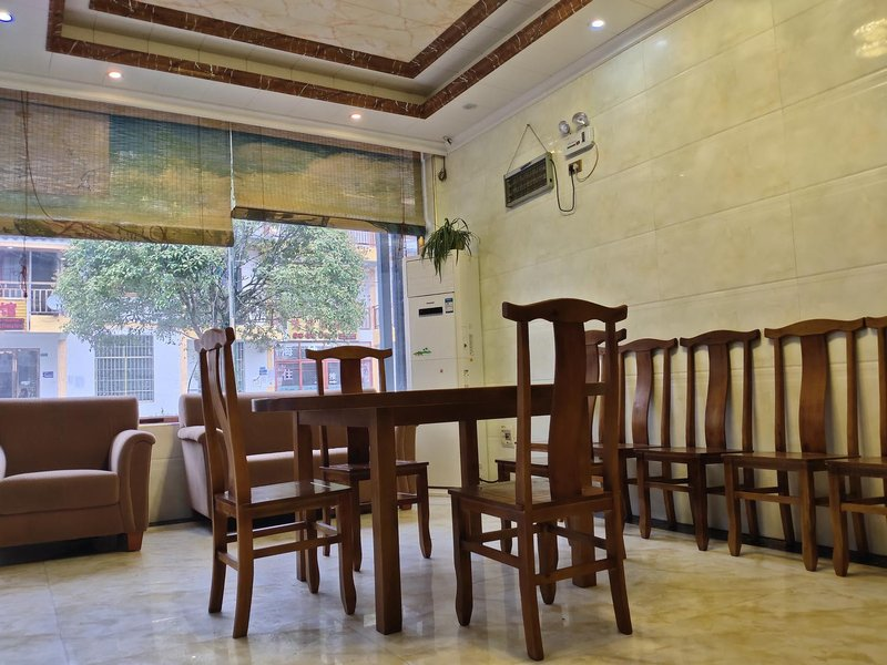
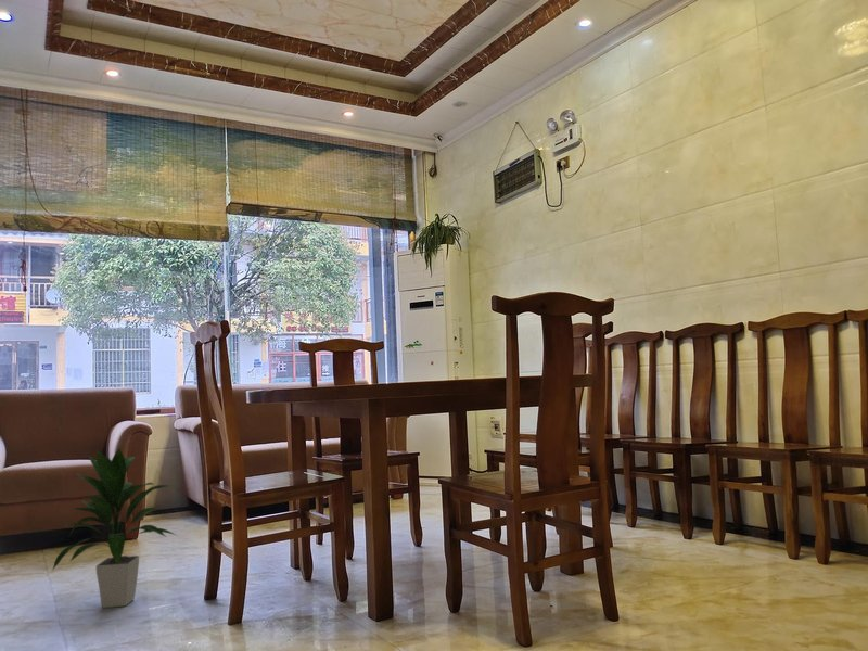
+ indoor plant (113, 523)
